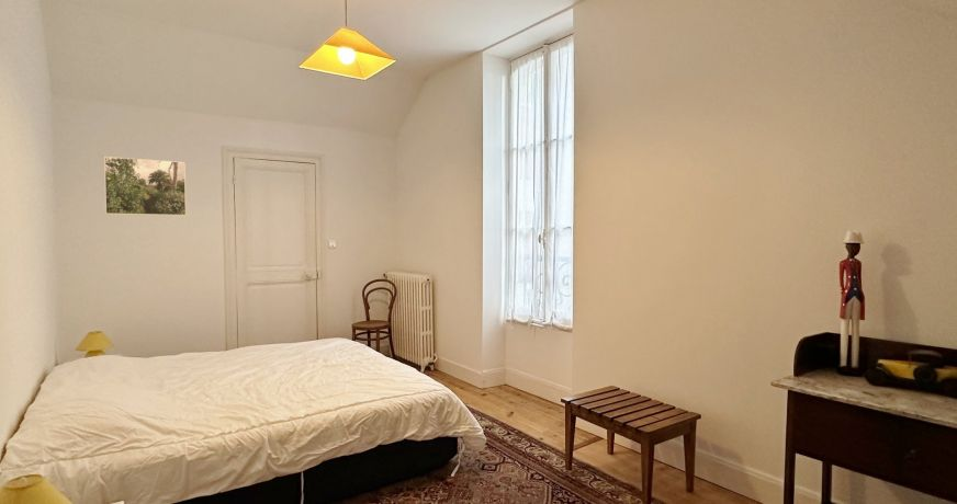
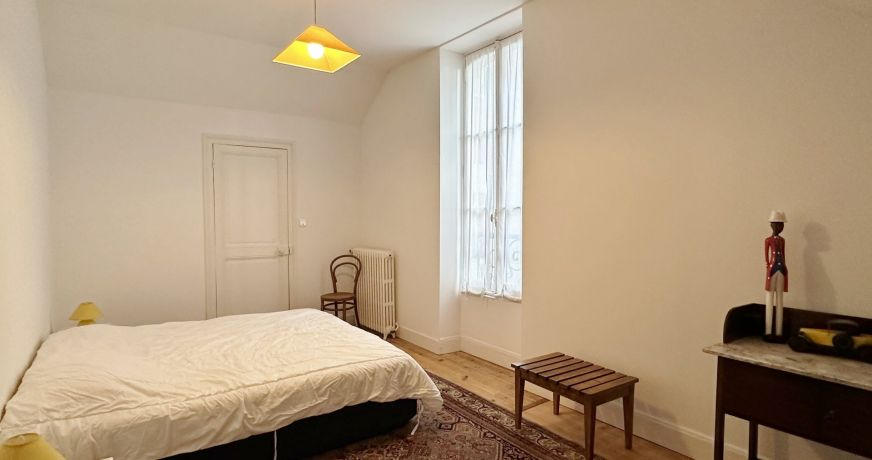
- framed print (146, 186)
